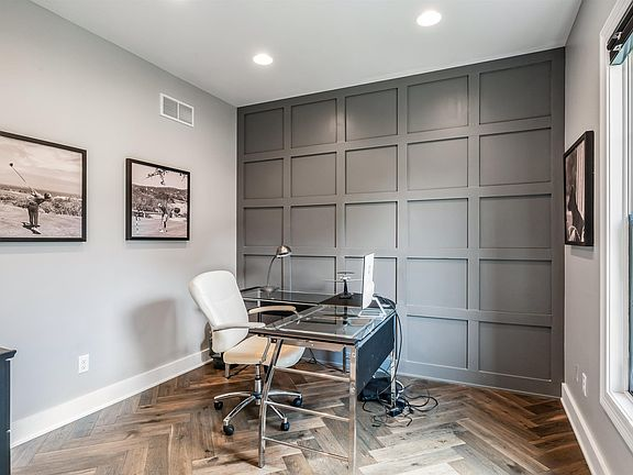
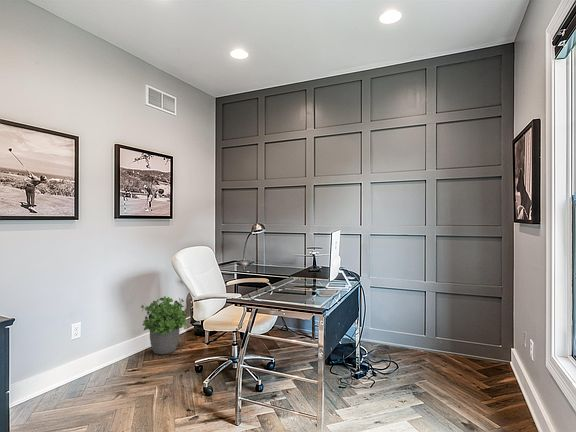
+ potted plant (166, 323)
